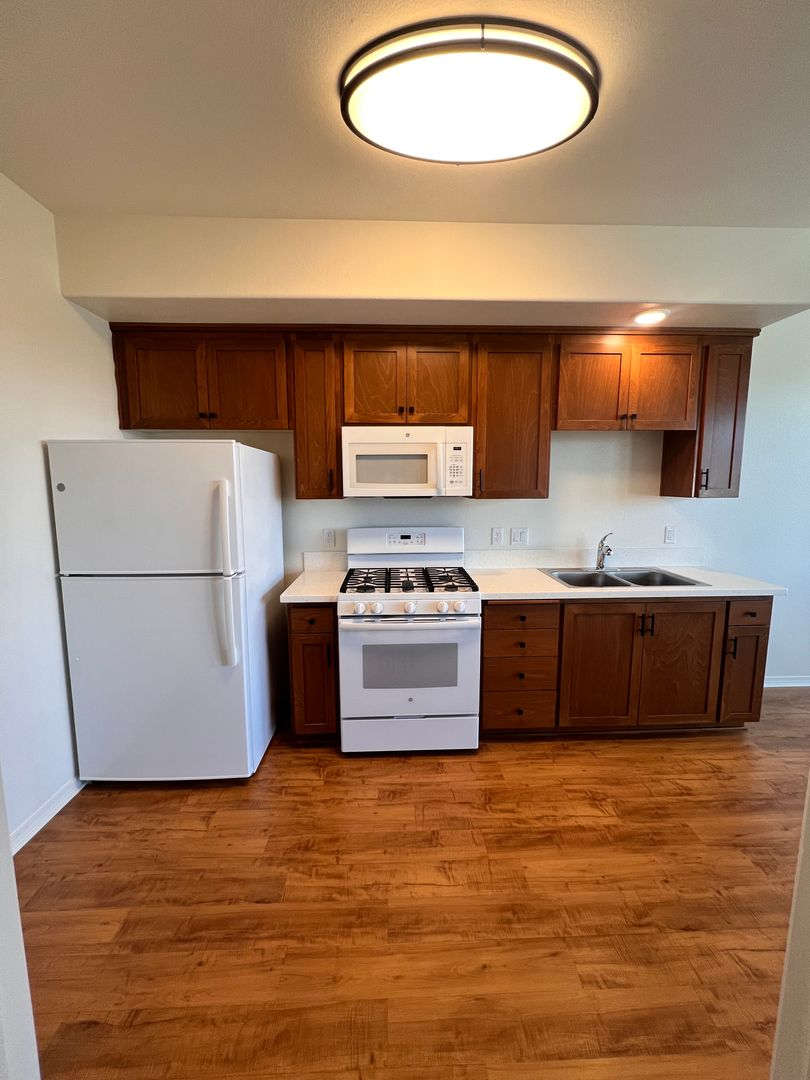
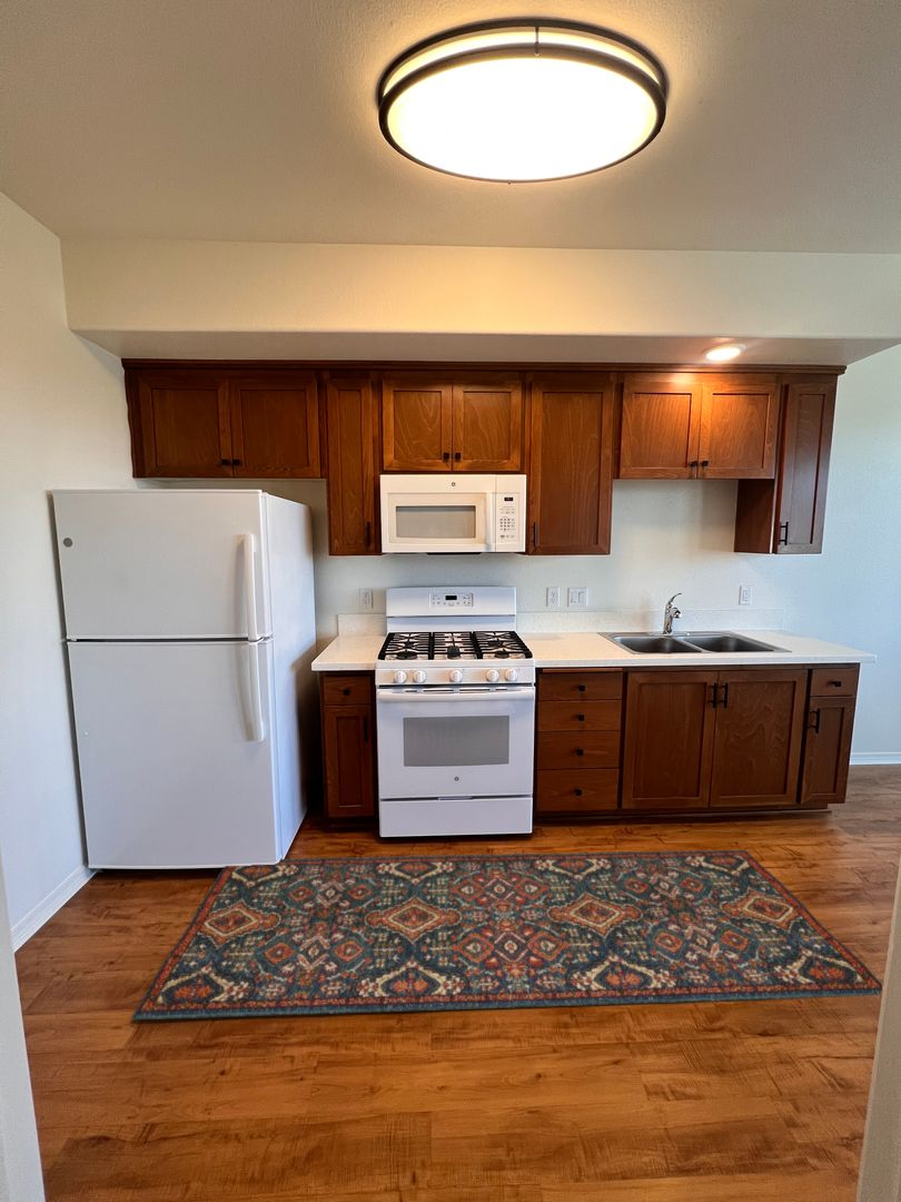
+ rug (504, 916)
